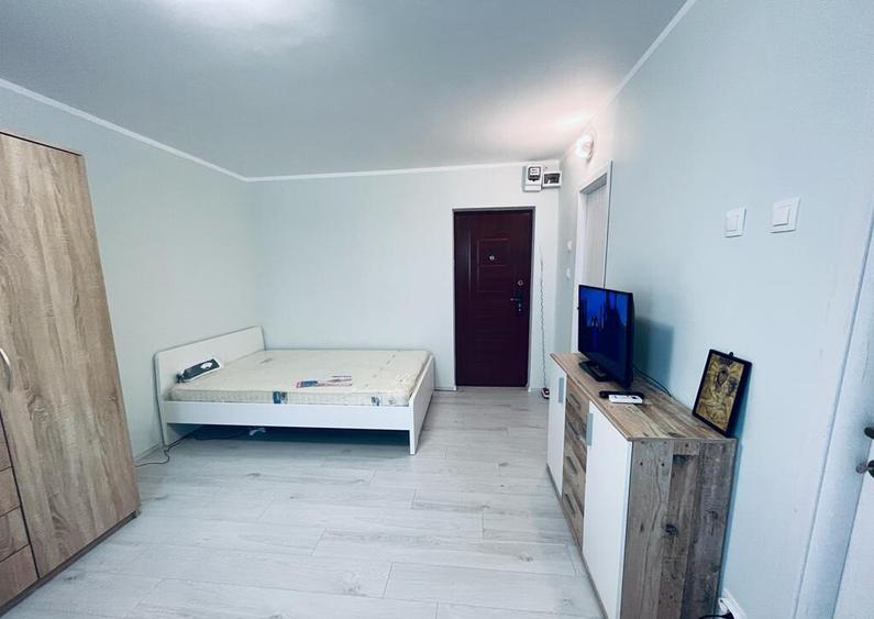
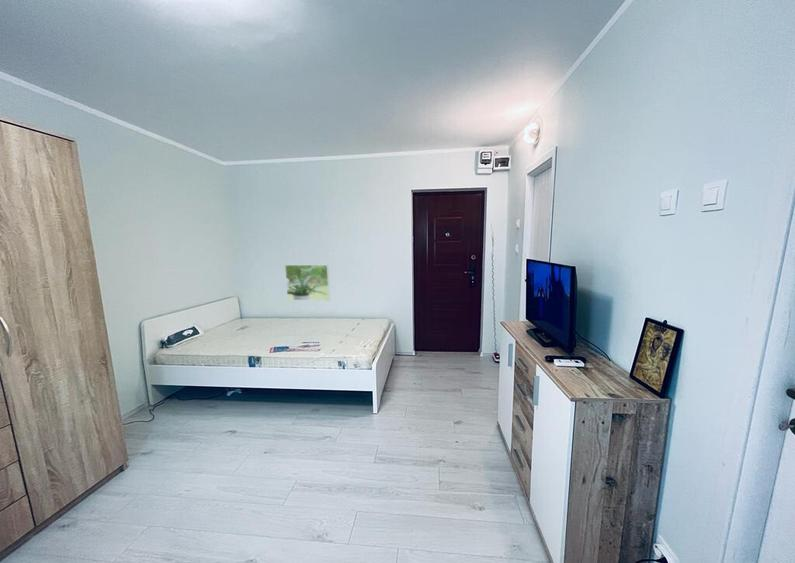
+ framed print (307, 282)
